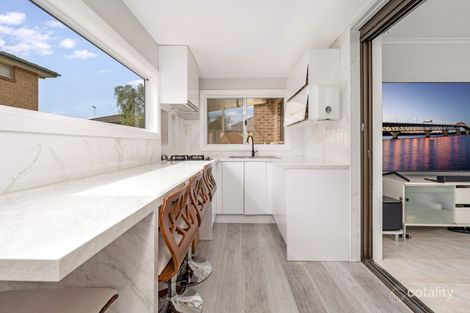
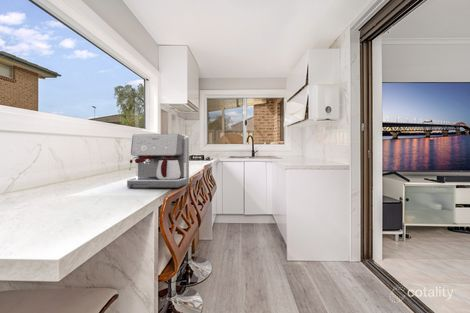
+ coffee maker (159, 160)
